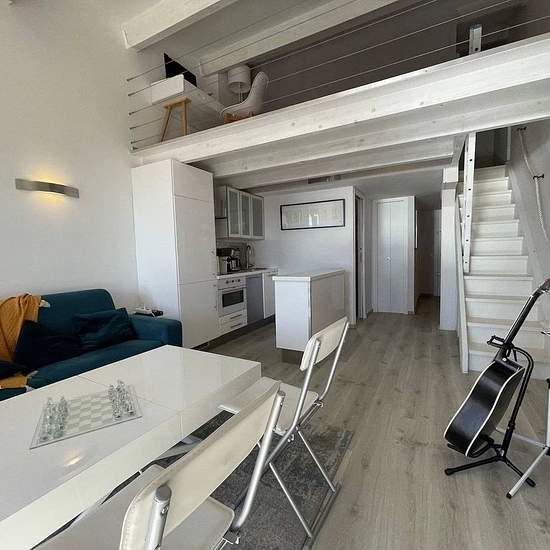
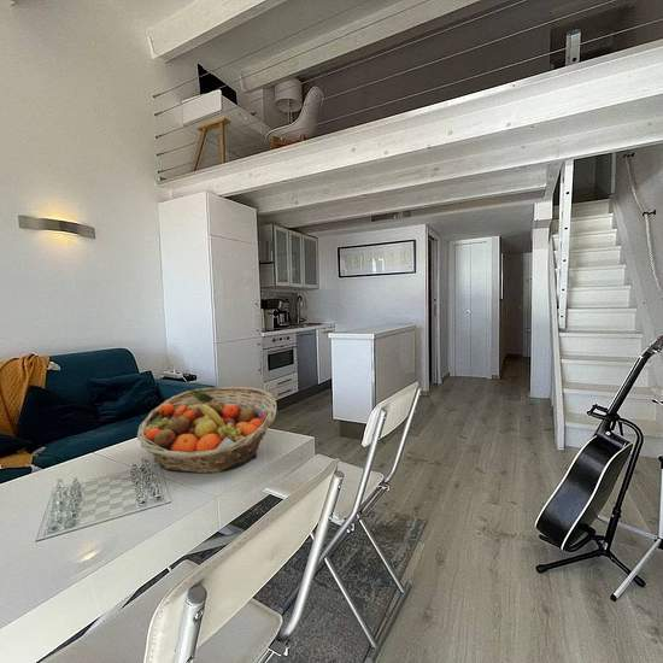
+ fruit basket (210, 426)
